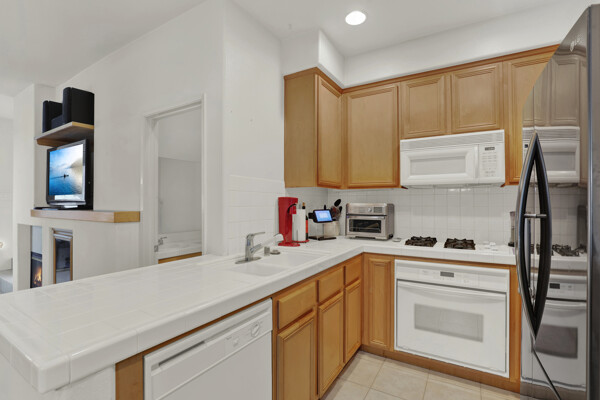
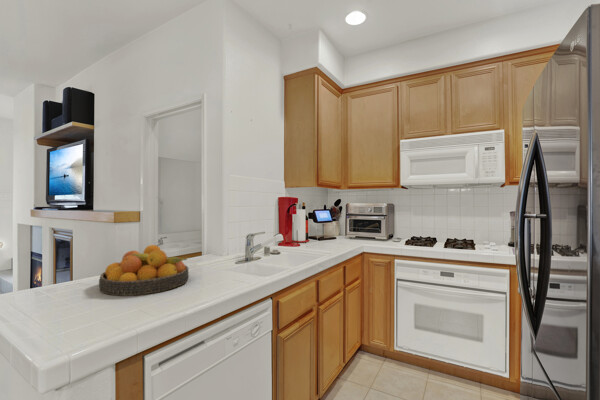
+ fruit bowl (146, 265)
